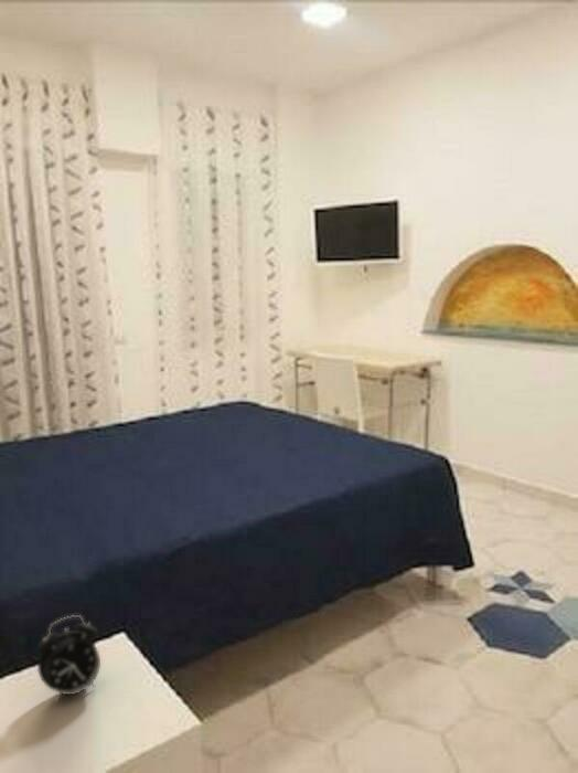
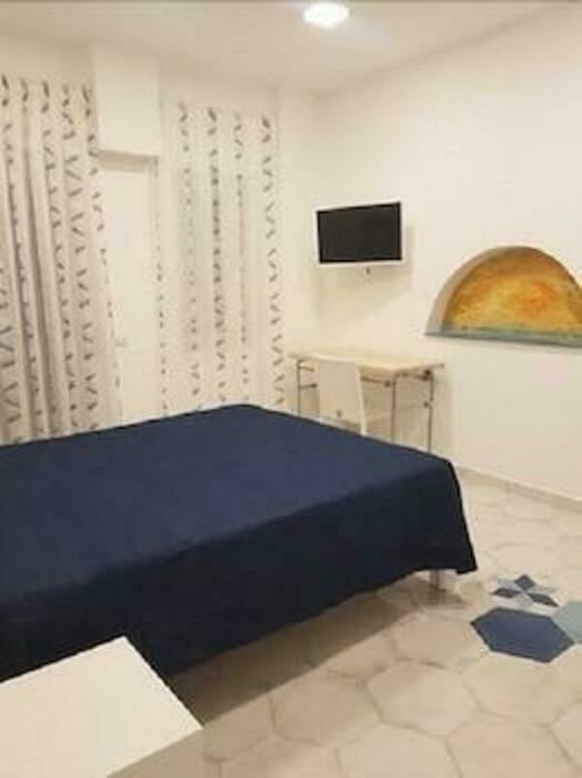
- alarm clock (69, 656)
